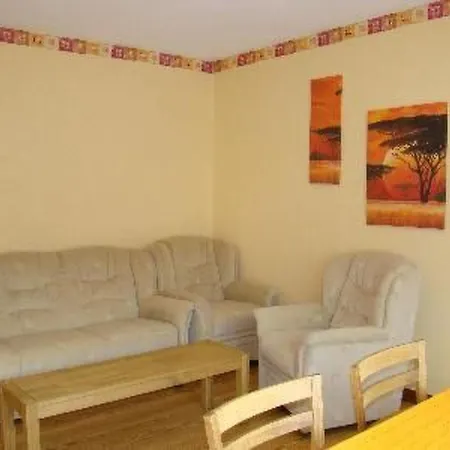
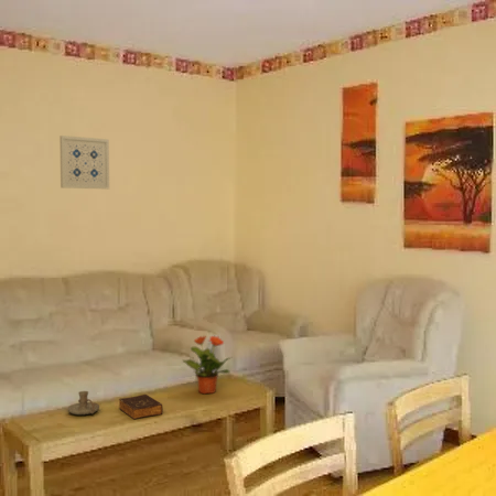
+ wall art (85, 162)
+ potted plant (207, 363)
+ candle holder (85, 402)
+ book (140, 406)
